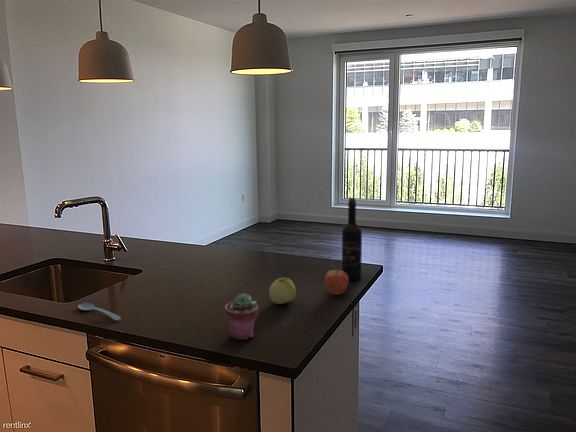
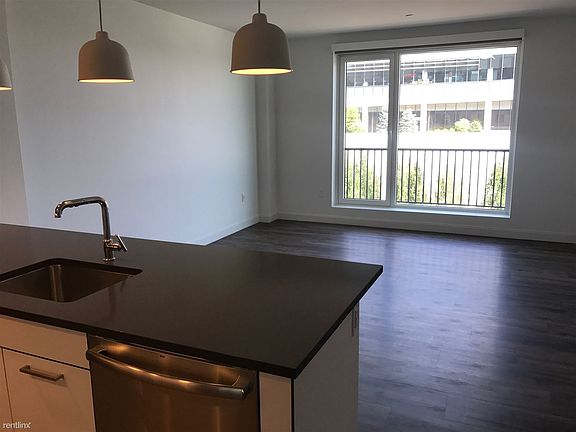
- potted succulent (241, 314)
- apple (282, 290)
- spoon (99, 310)
- fruit (336, 279)
- wine bottle (351, 238)
